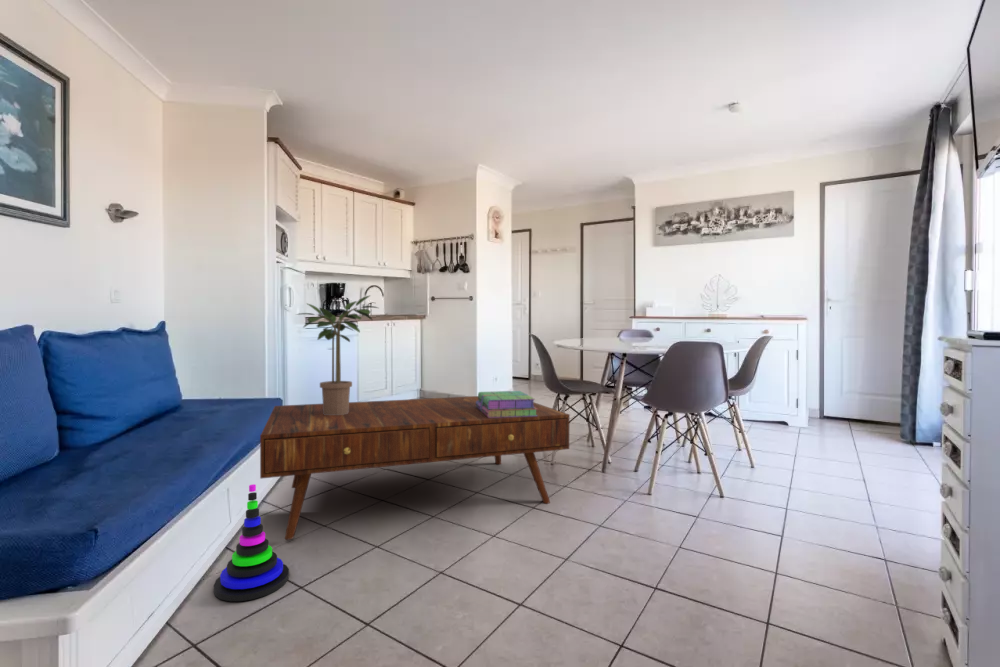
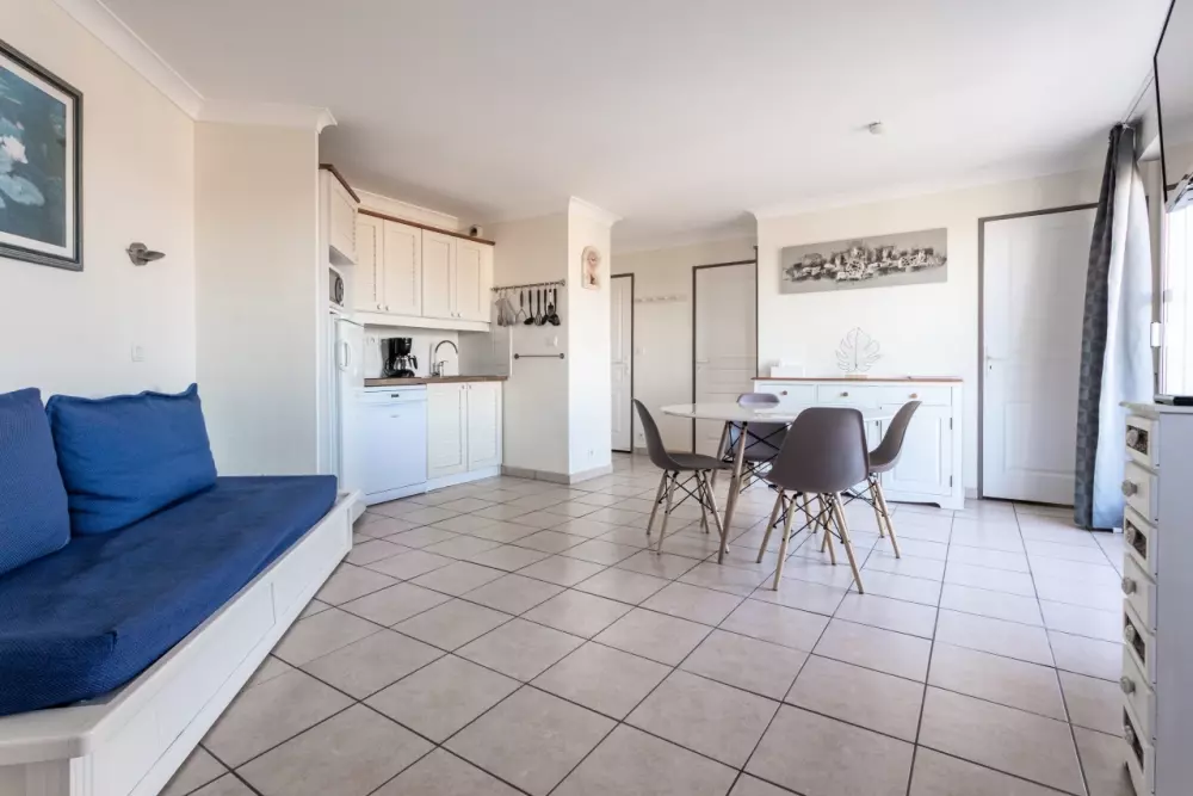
- coffee table (416, 453)
- stacking toy (252, 534)
- potted plant (338, 353)
- stack of books (505, 402)
